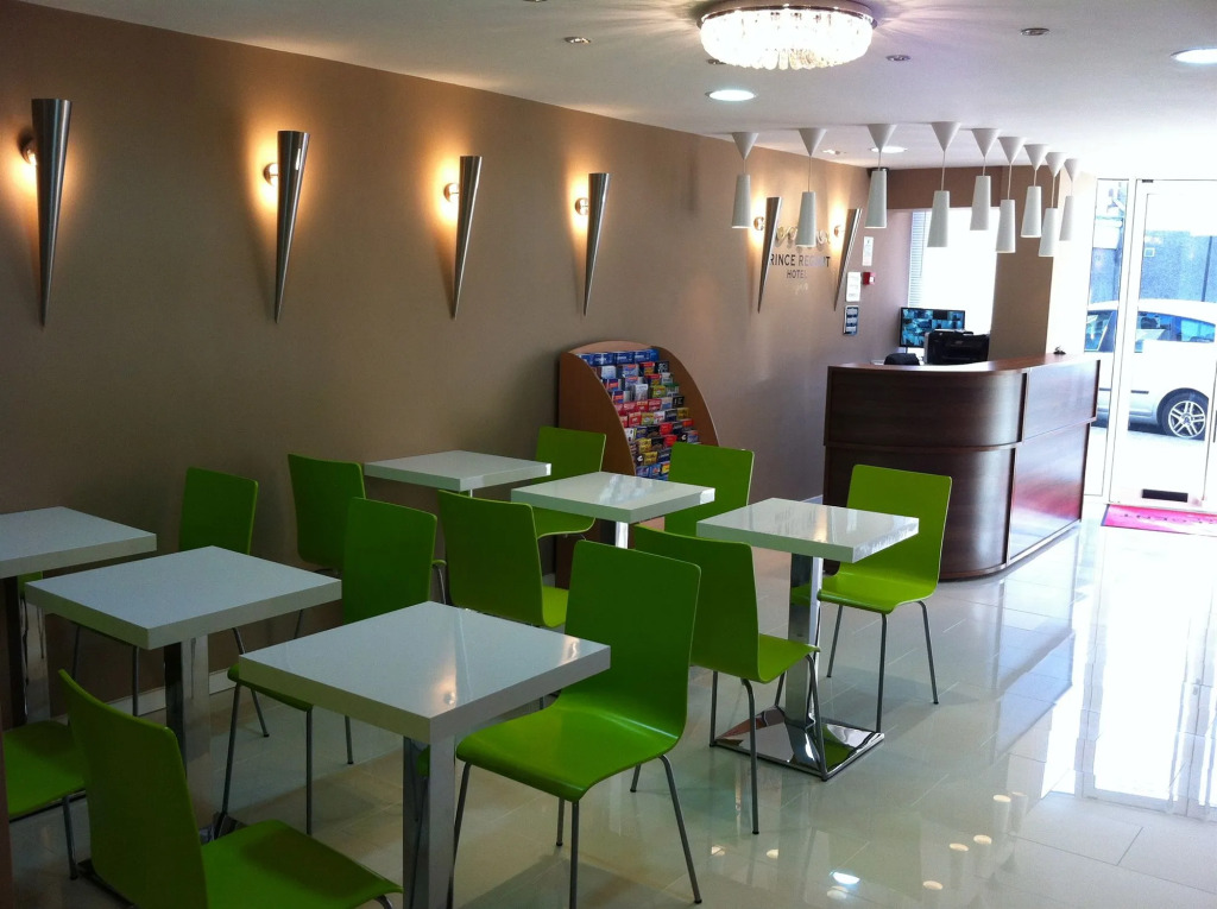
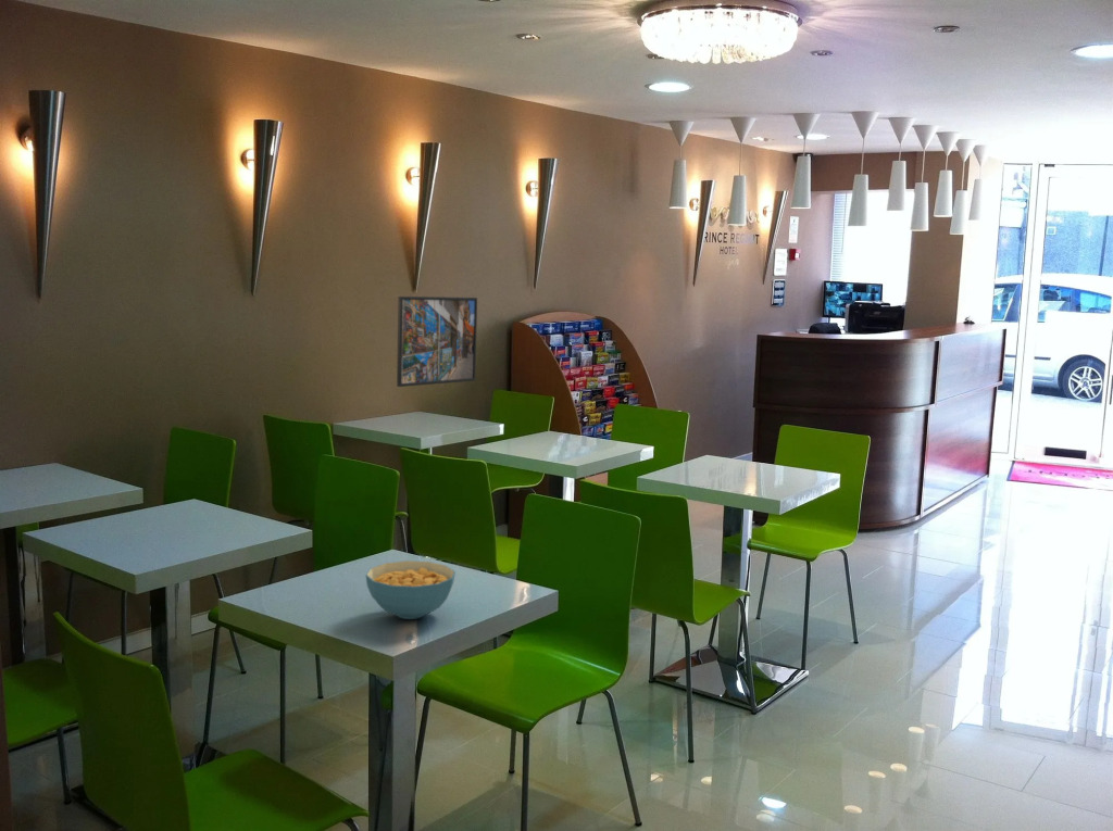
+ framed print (438, 340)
+ cereal bowl (410, 593)
